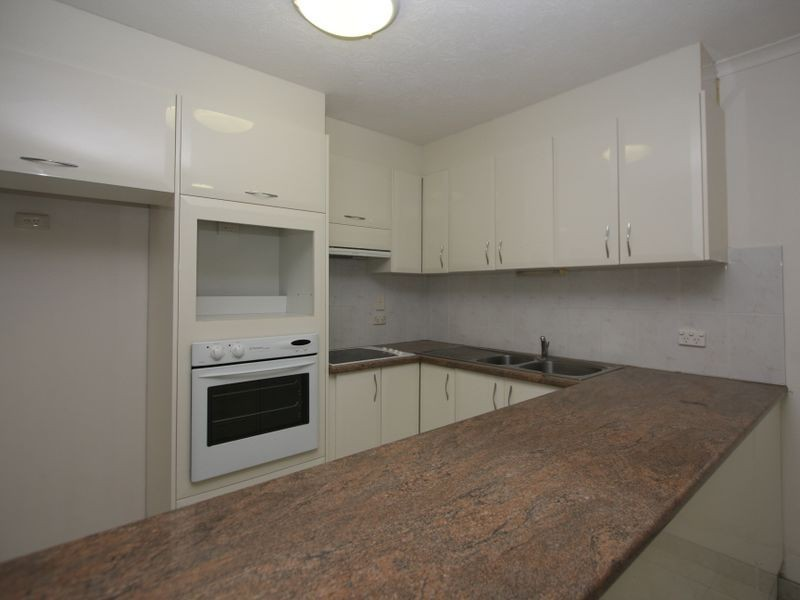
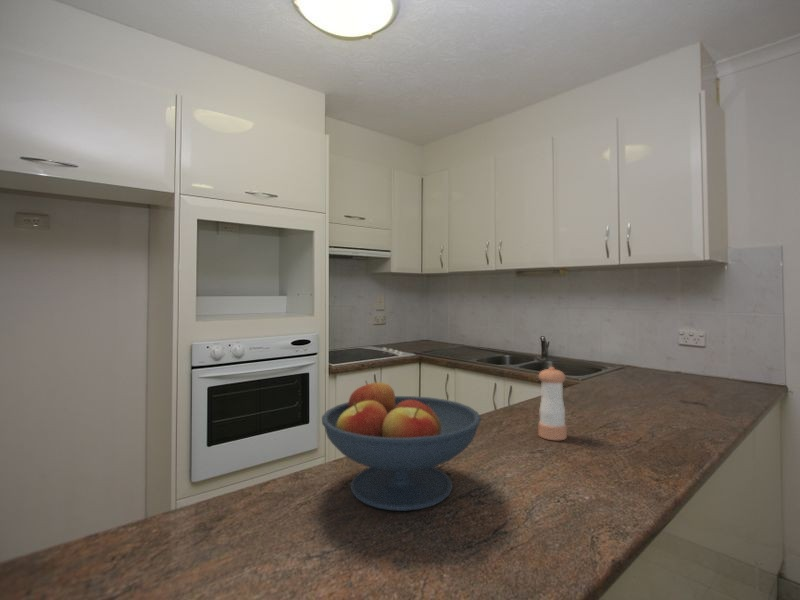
+ pepper shaker (552, 401)
+ fruit bowl (401, 436)
